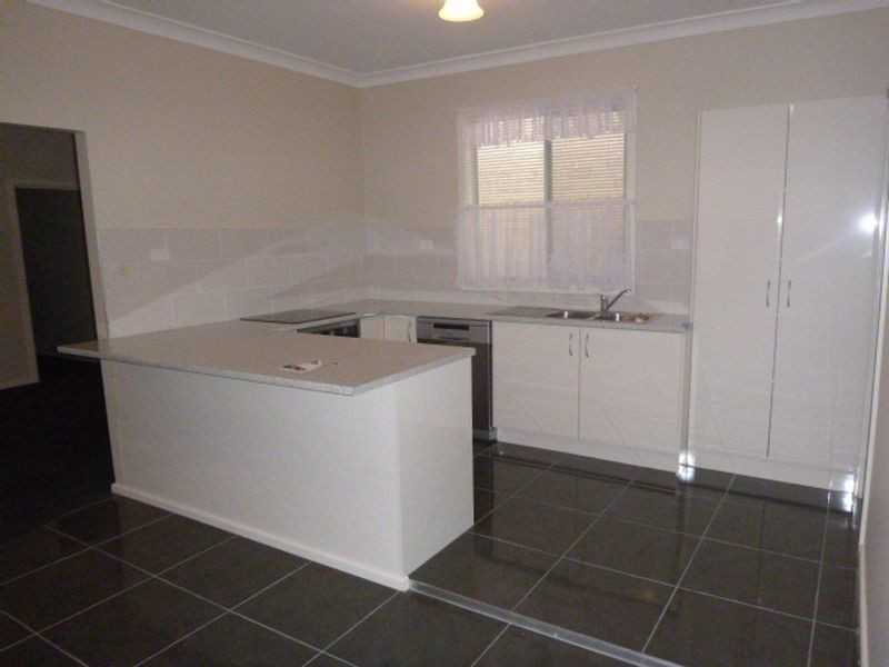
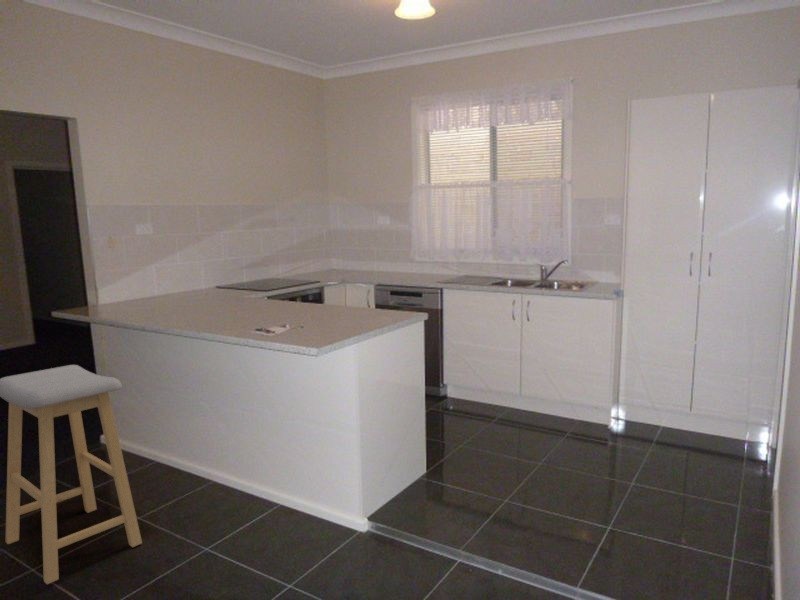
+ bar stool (54, 461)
